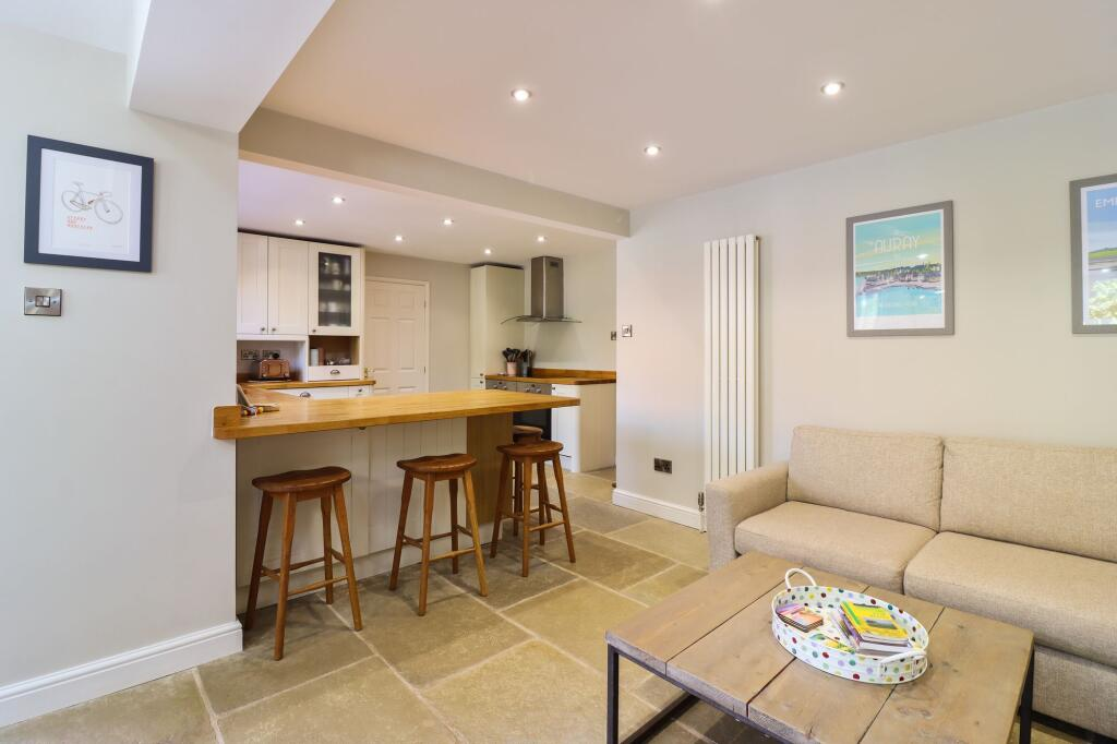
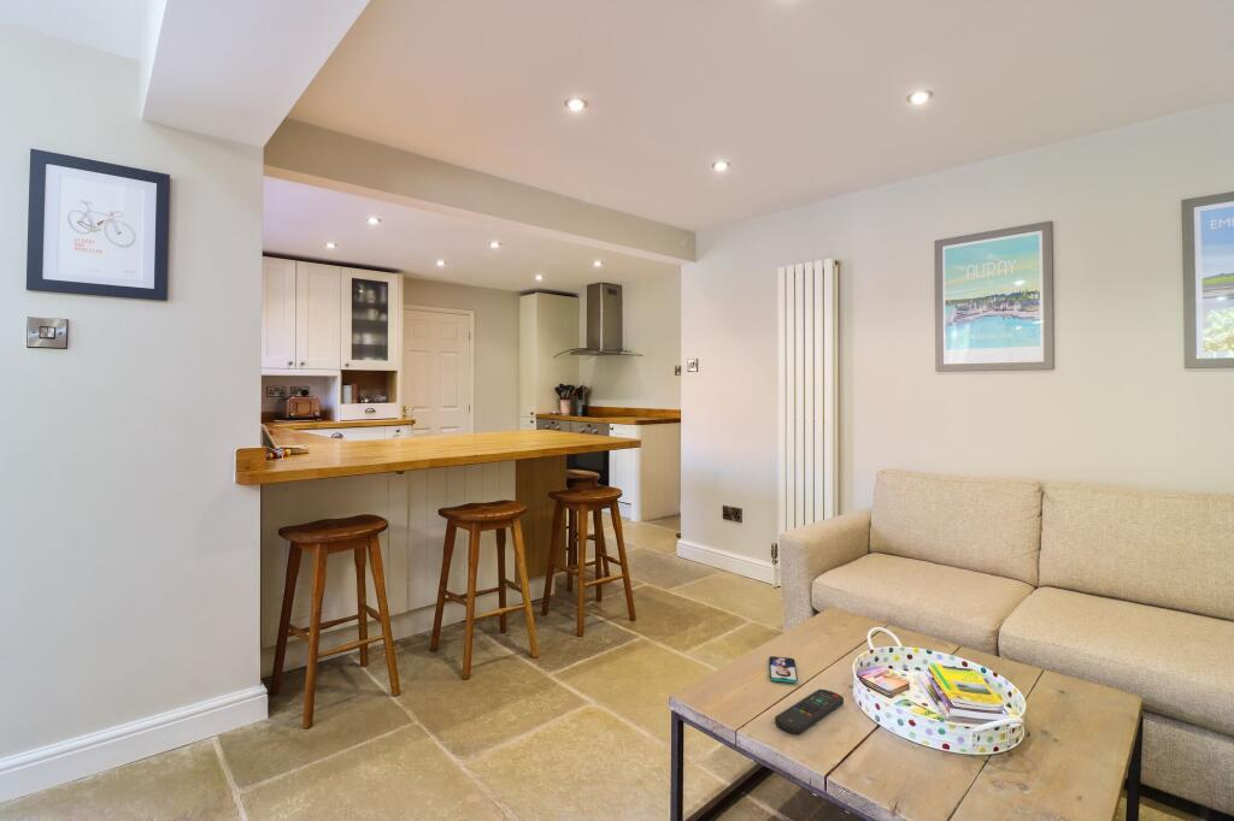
+ smartphone (782, 668)
+ remote control (810, 709)
